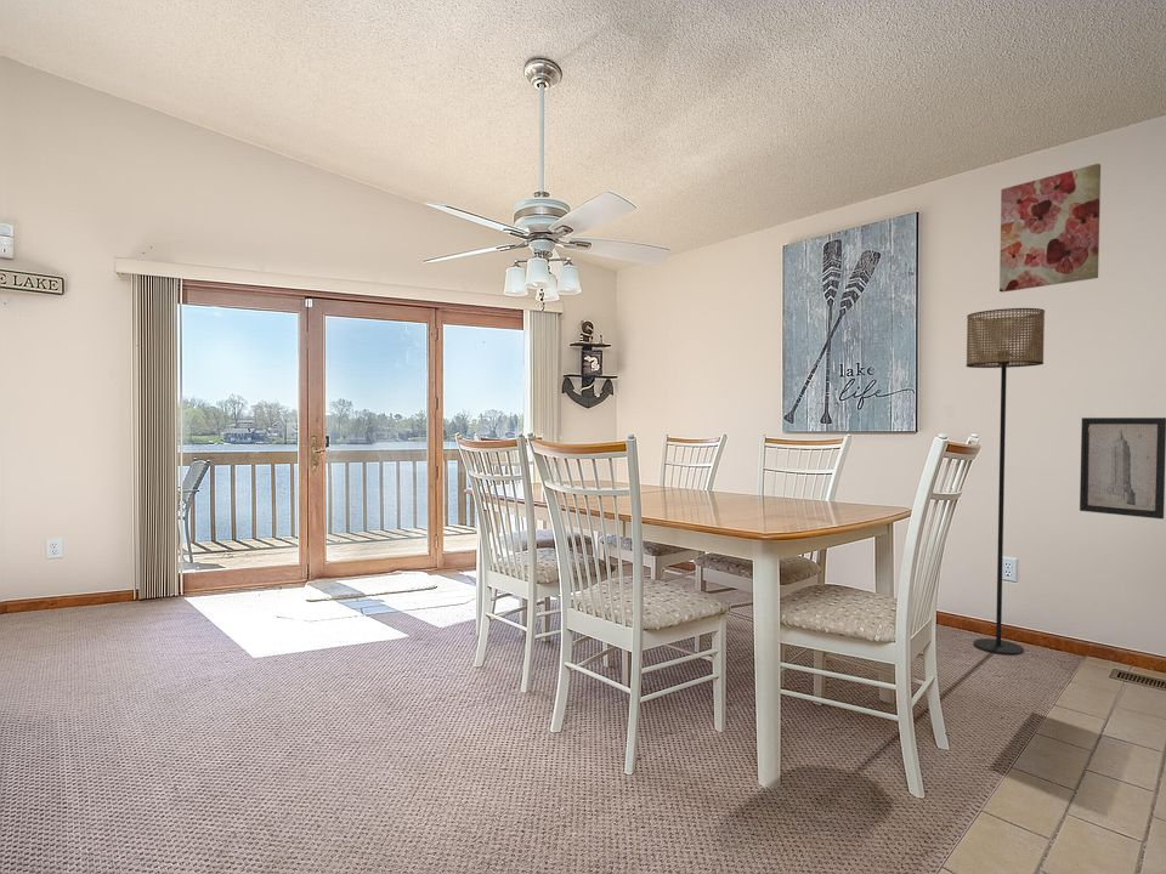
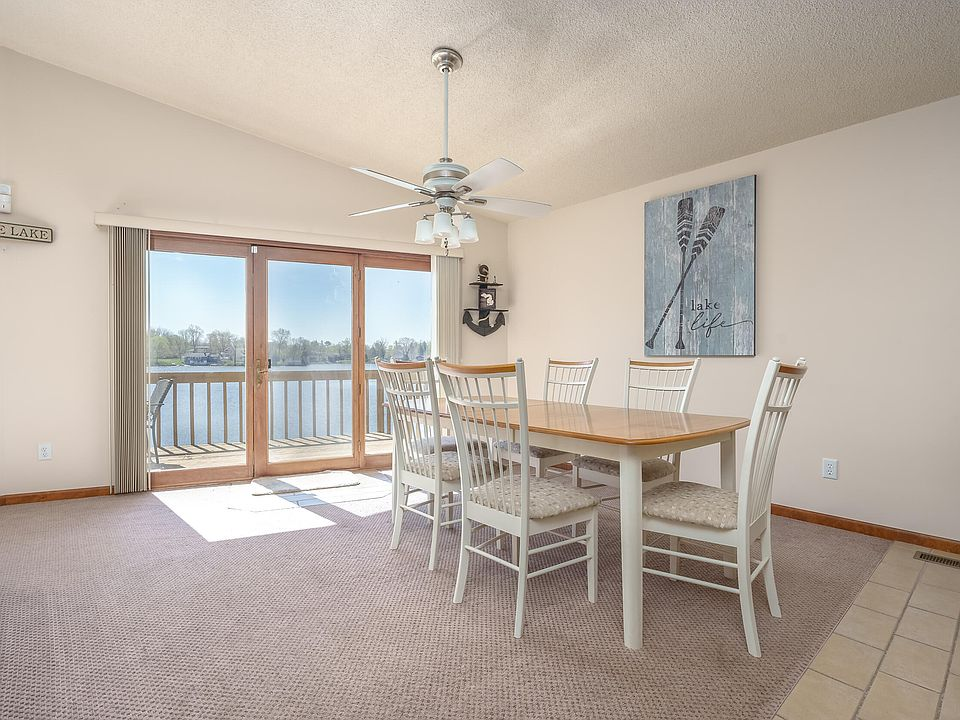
- wall art (1121, 466)
- wall art (1047, 231)
- floor lamp (1001, 481)
